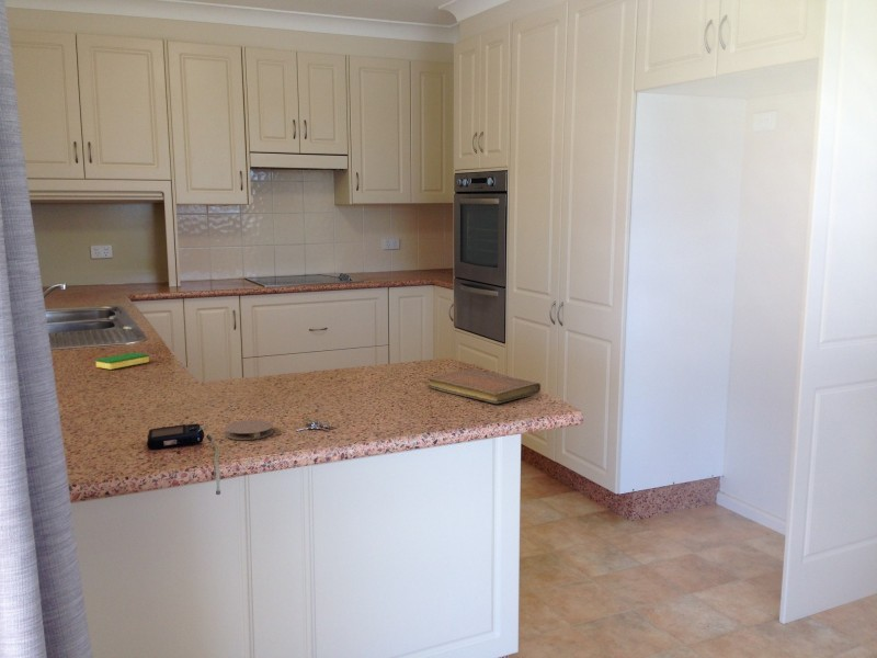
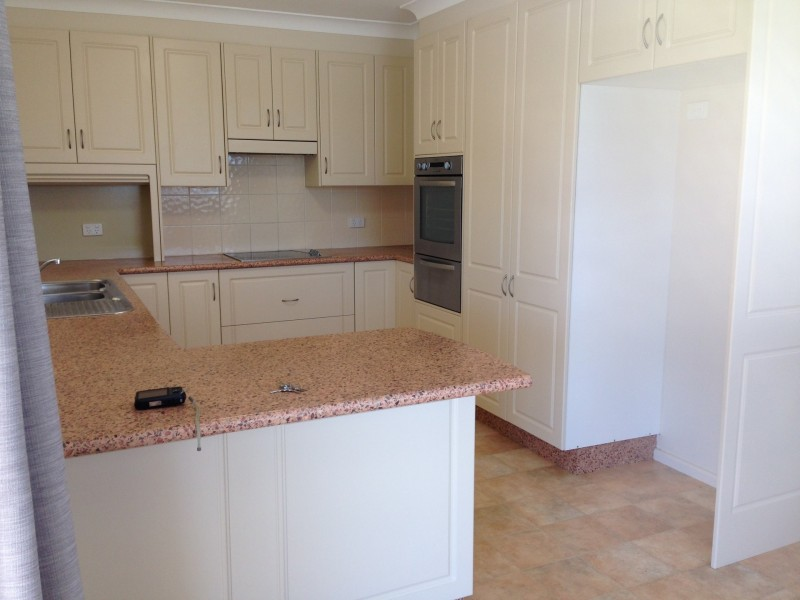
- coaster (249, 429)
- dish sponge (123, 360)
- notebook (482, 384)
